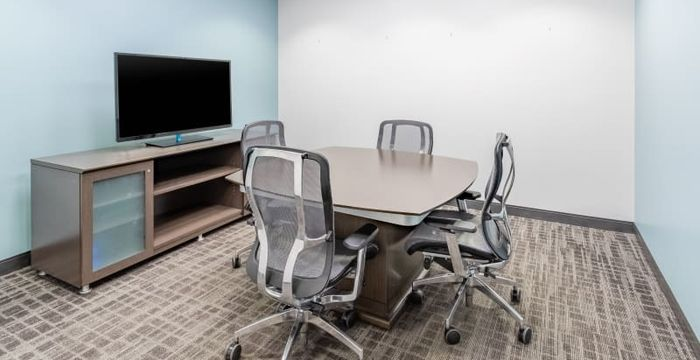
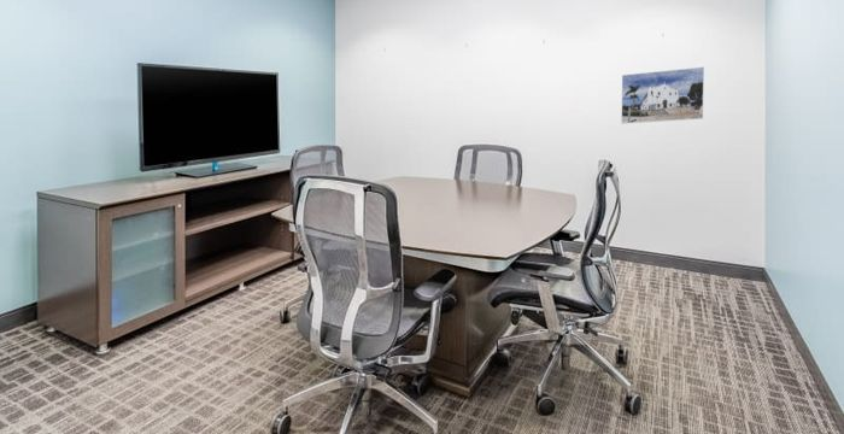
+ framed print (661, 95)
